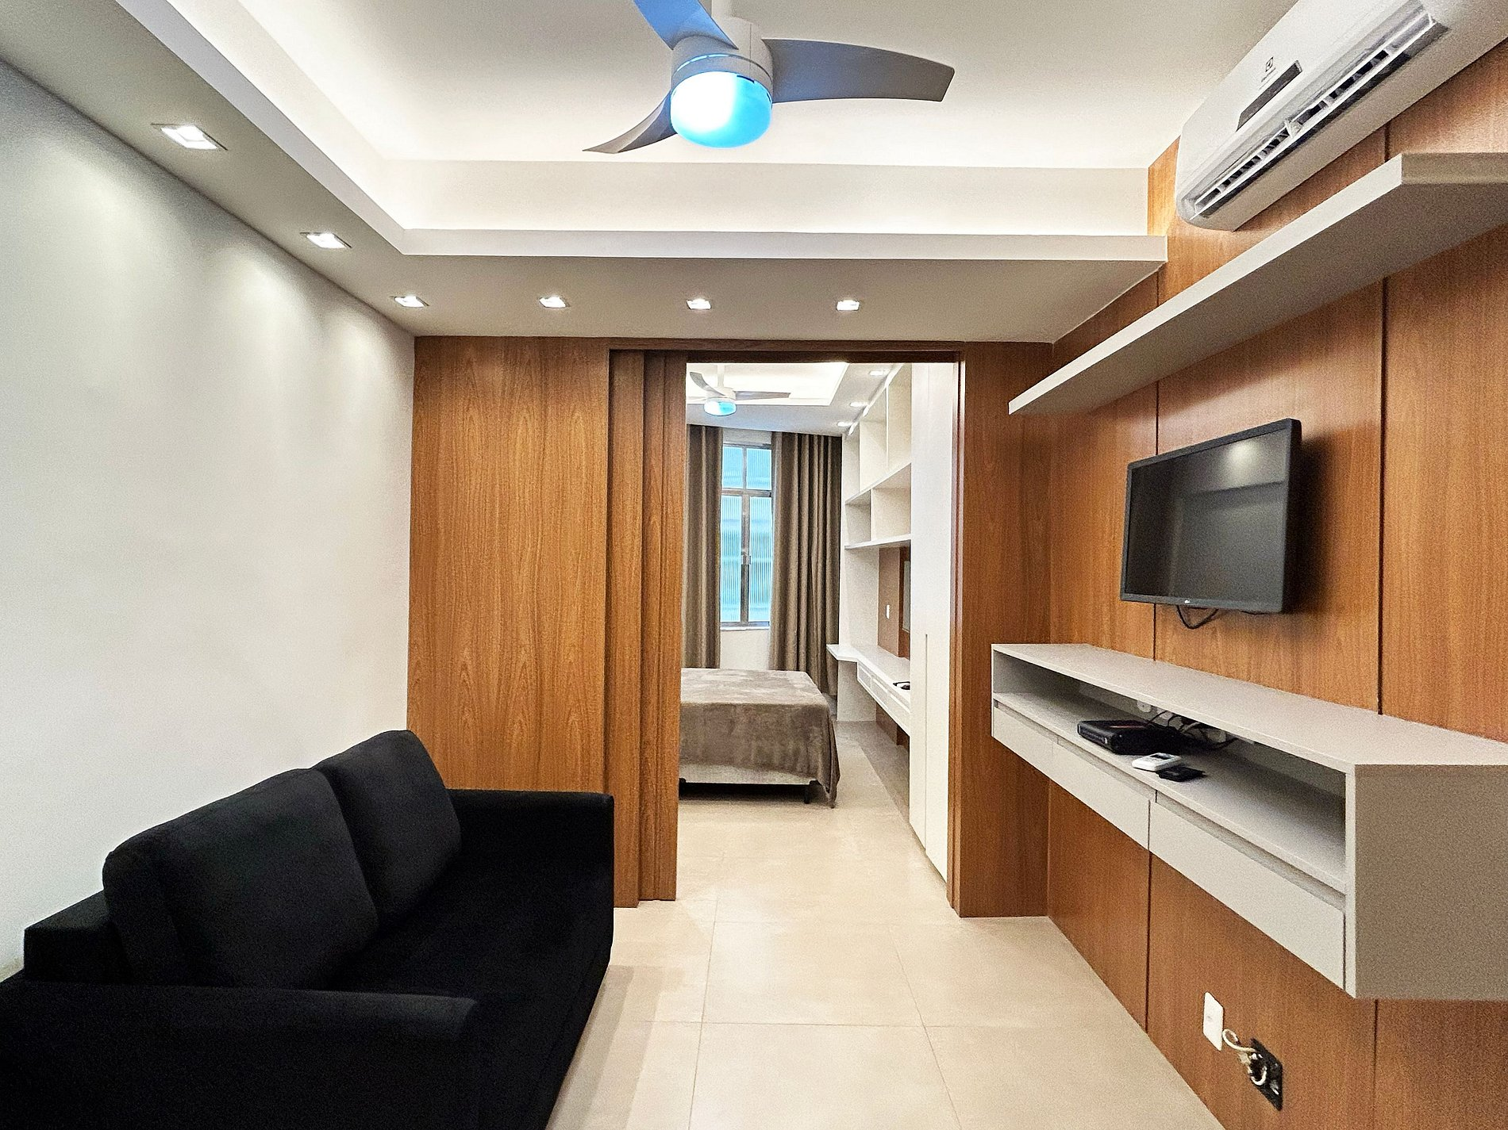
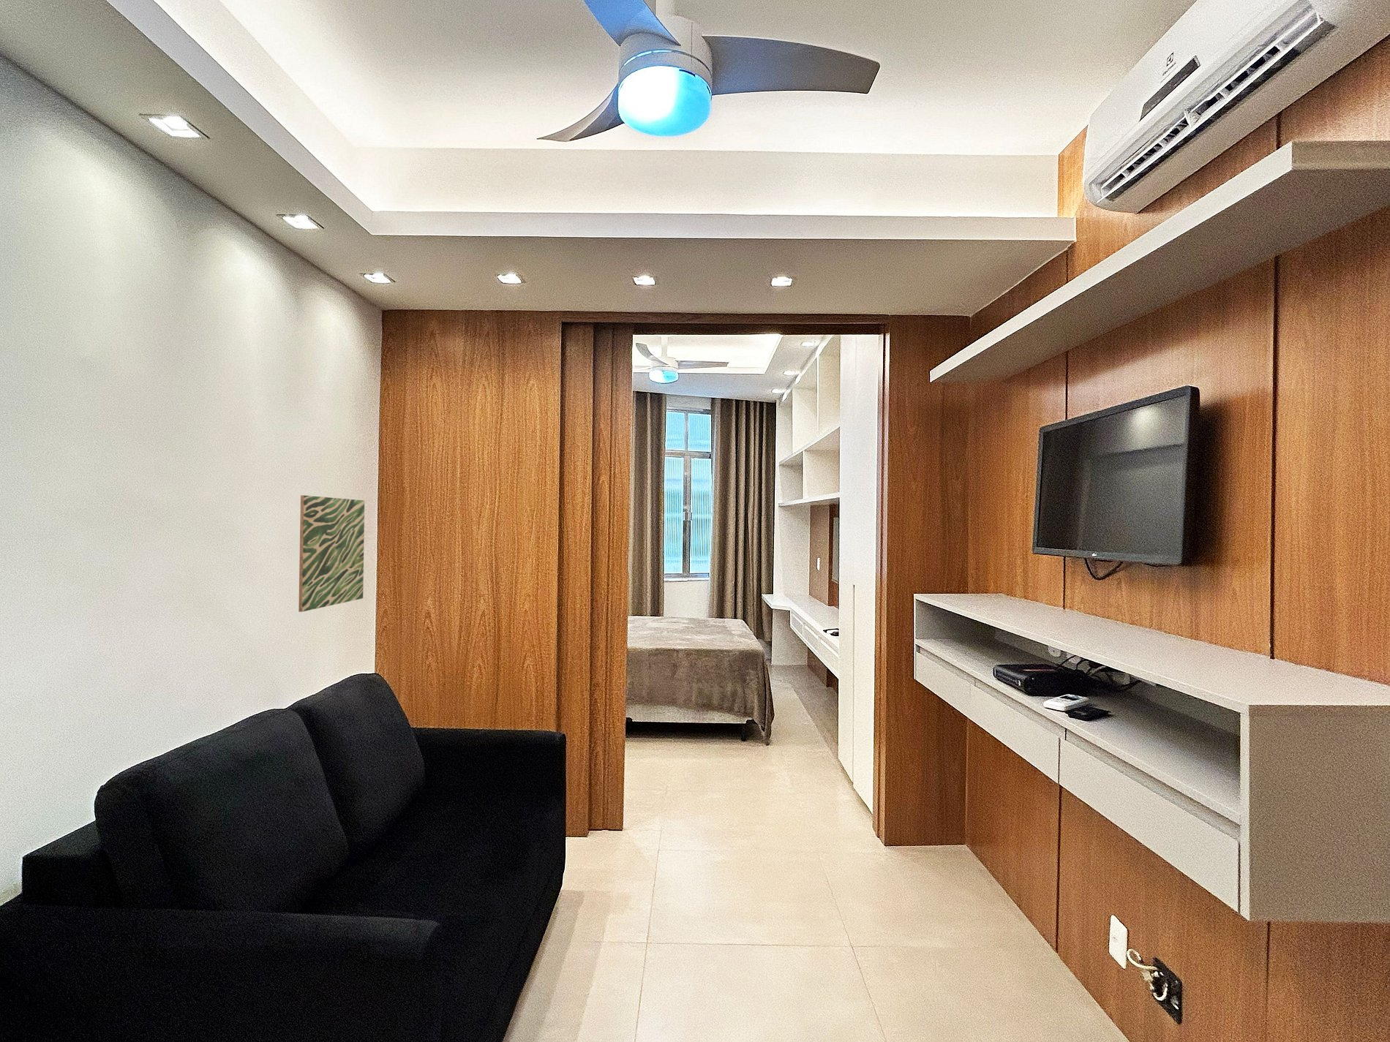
+ wall art (334, 551)
